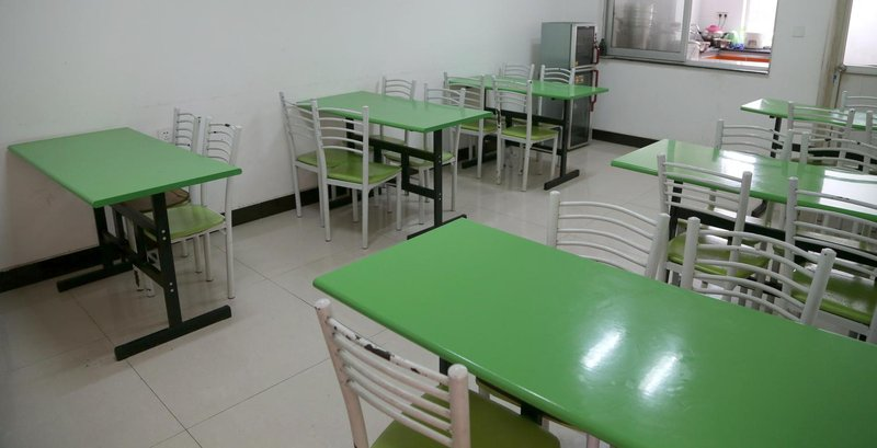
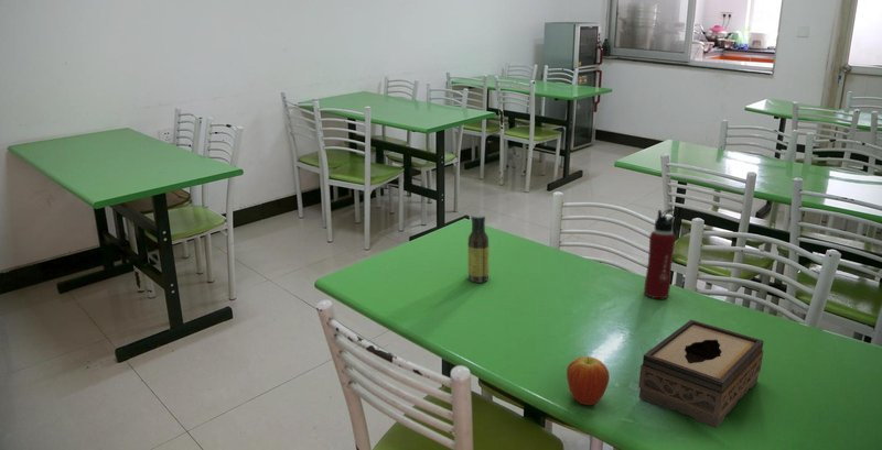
+ fruit (588, 378)
+ sauce bottle (478, 248)
+ water bottle (660, 252)
+ tissue box (702, 369)
